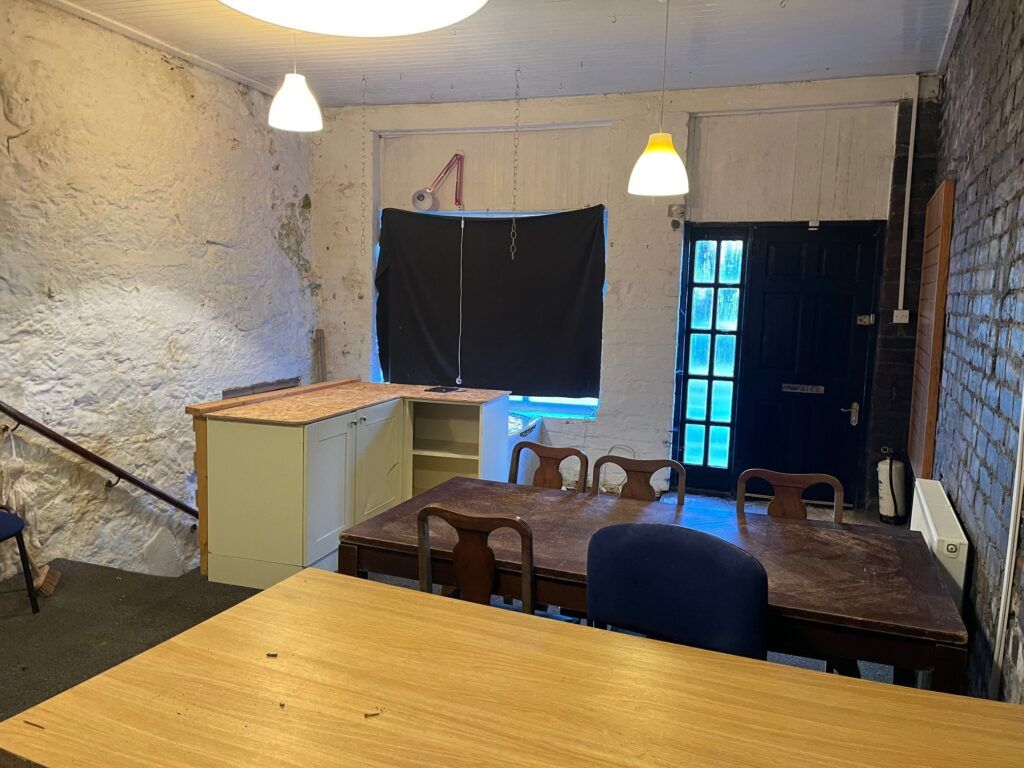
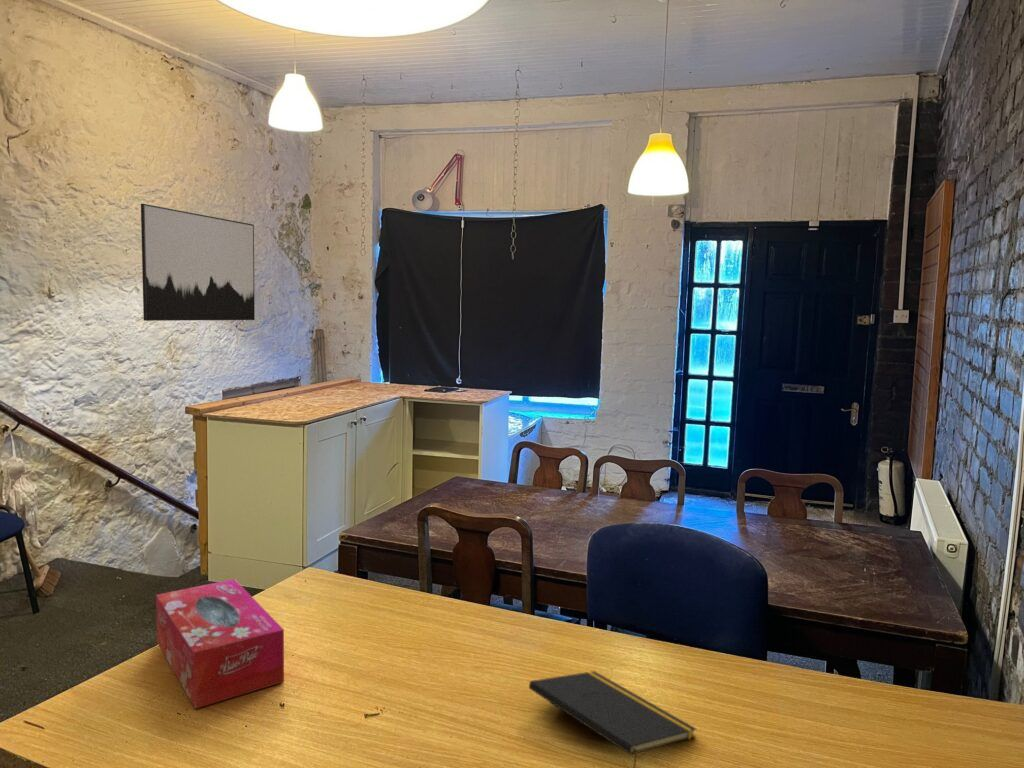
+ tissue box (217, 636)
+ wall art (203, 268)
+ notepad (610, 708)
